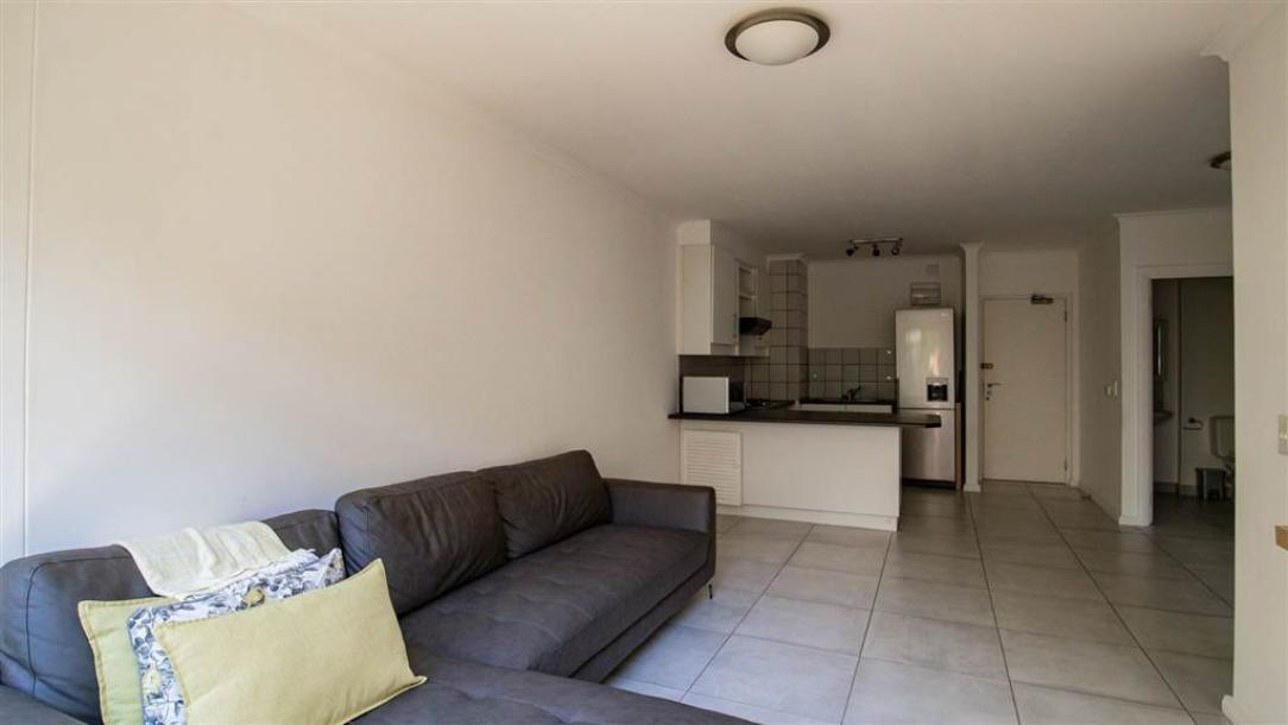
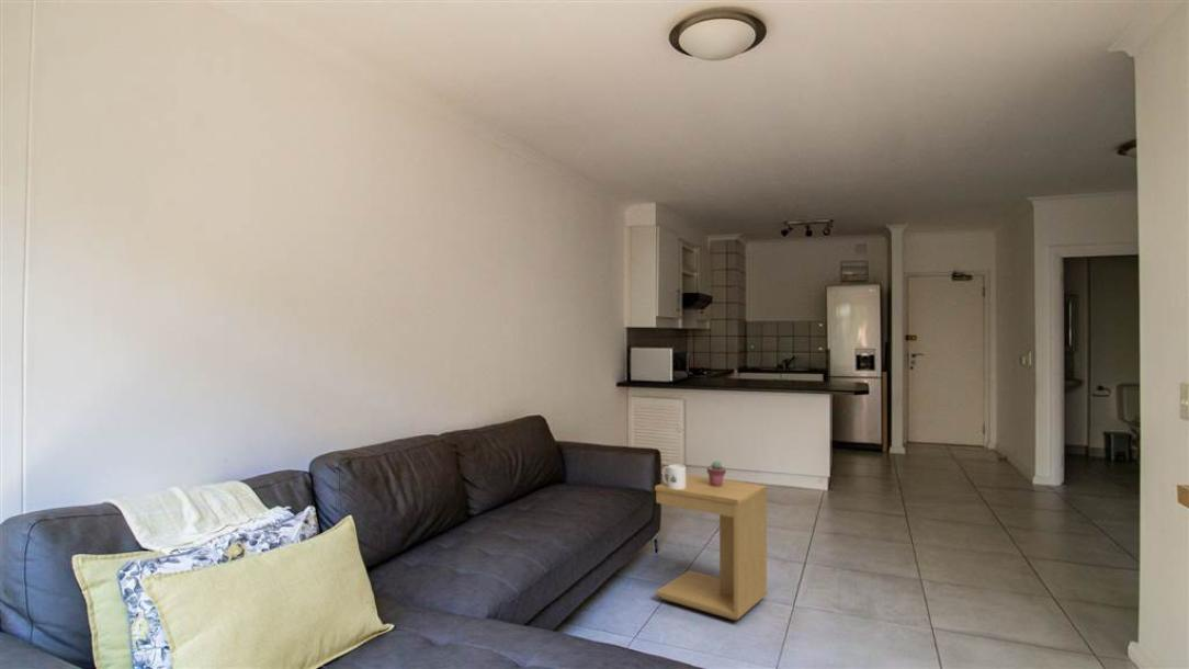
+ potted succulent (716, 472)
+ side table (720, 543)
+ mug (673, 475)
